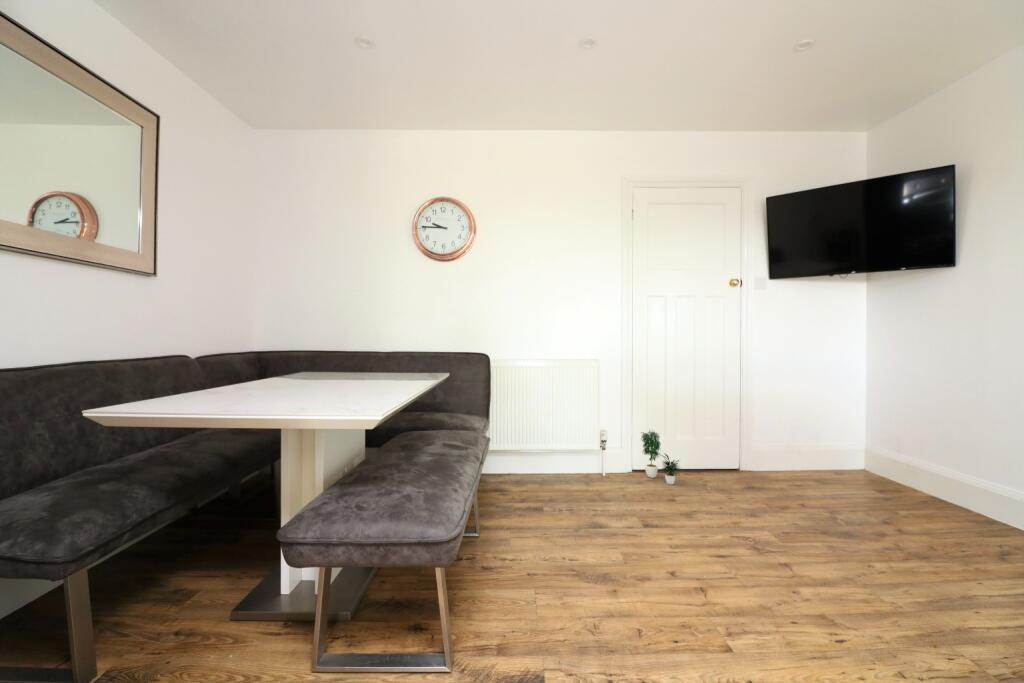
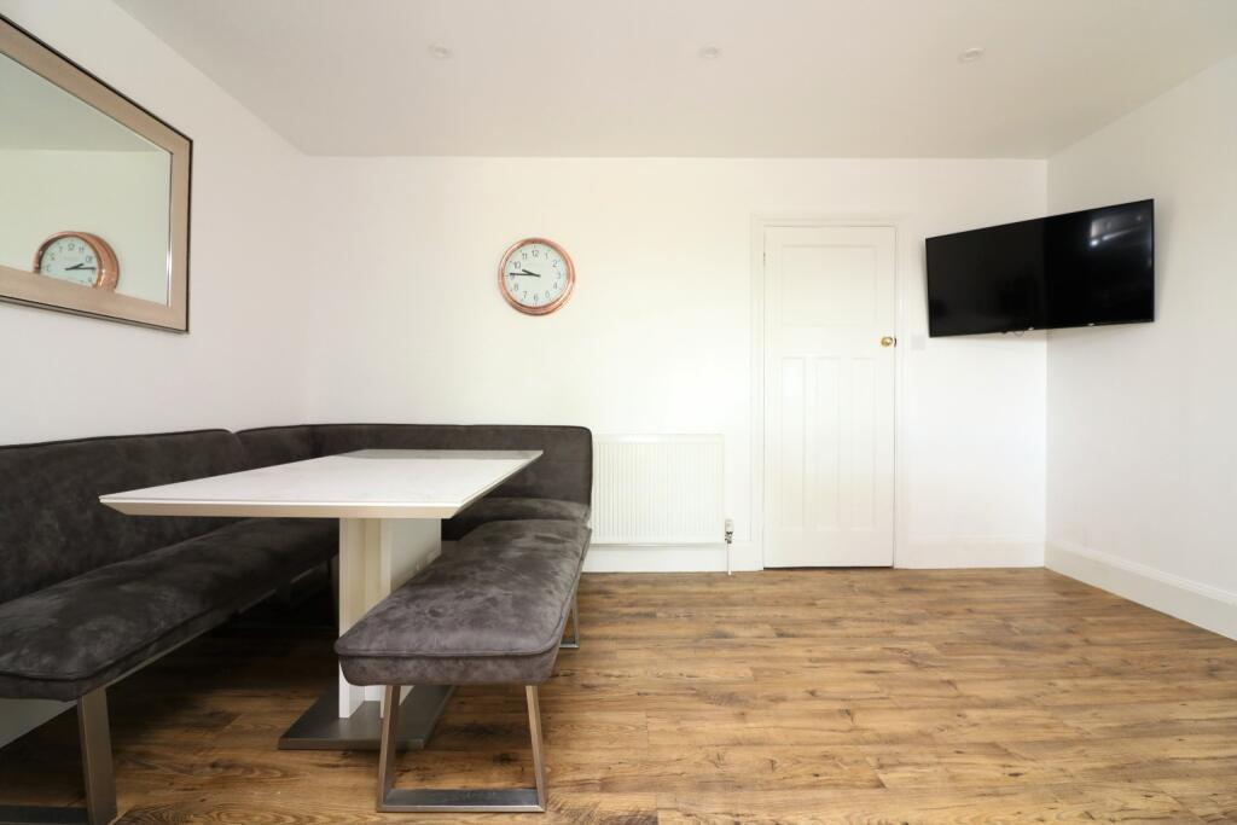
- potted plant (659, 453)
